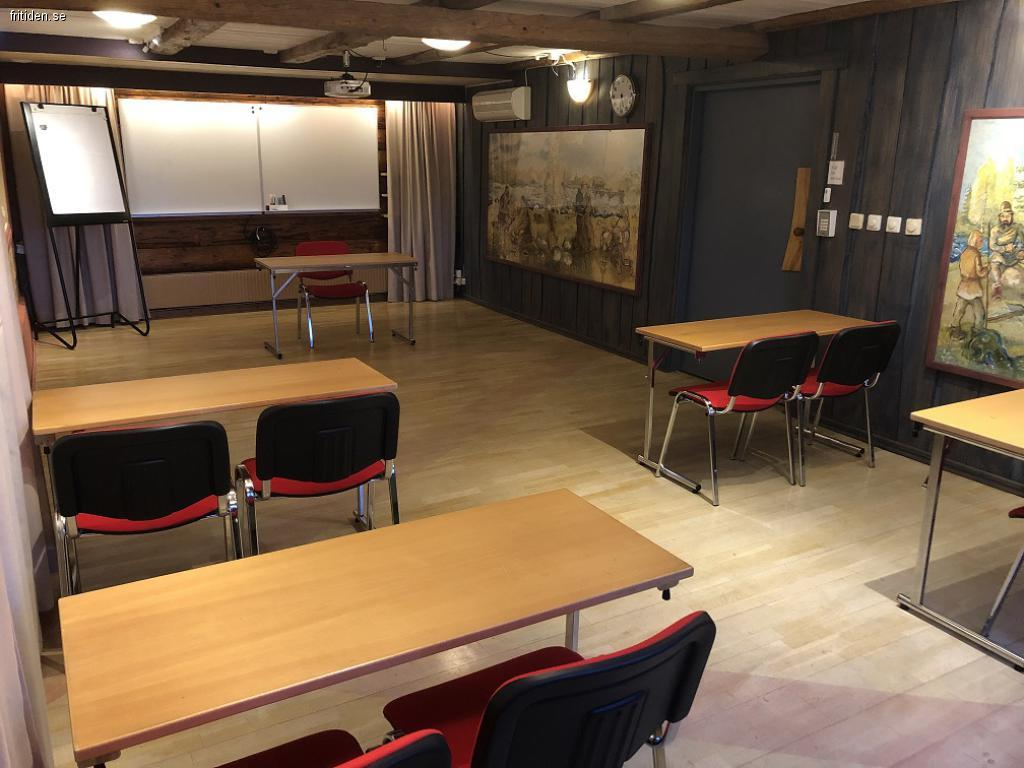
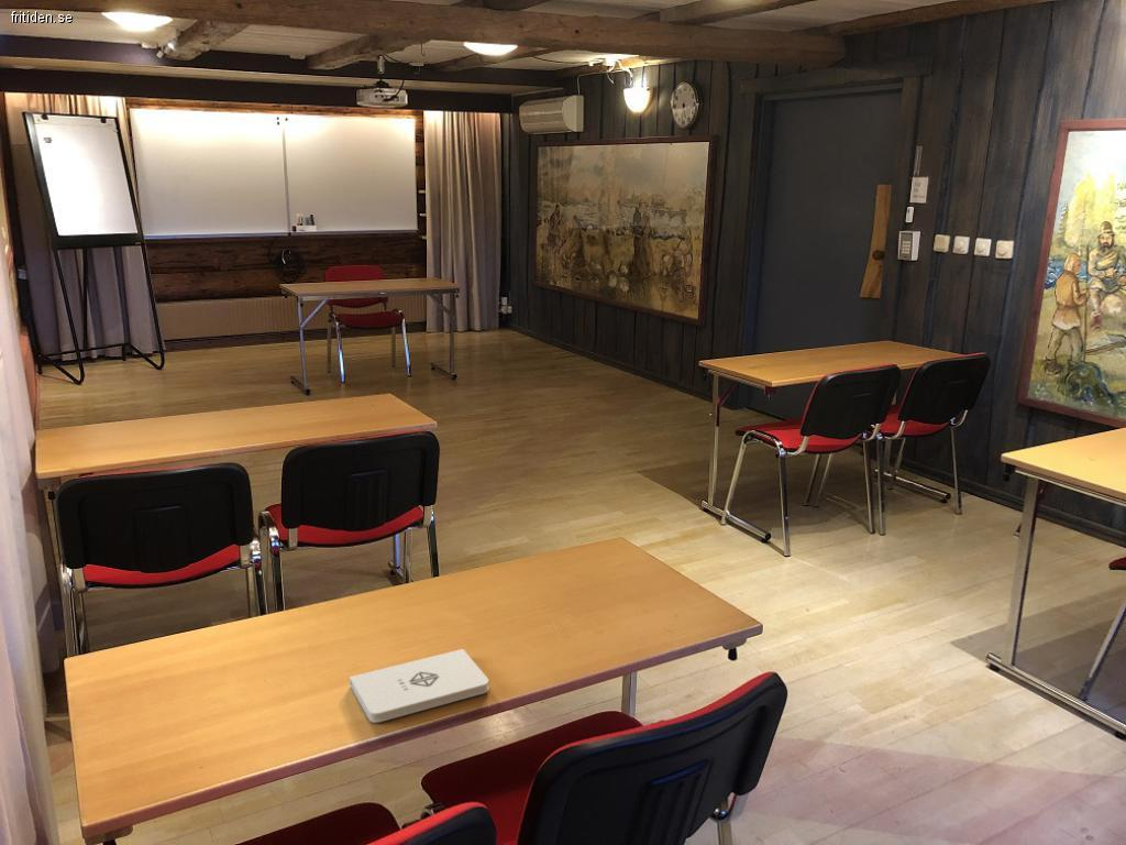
+ notepad (420, 683)
